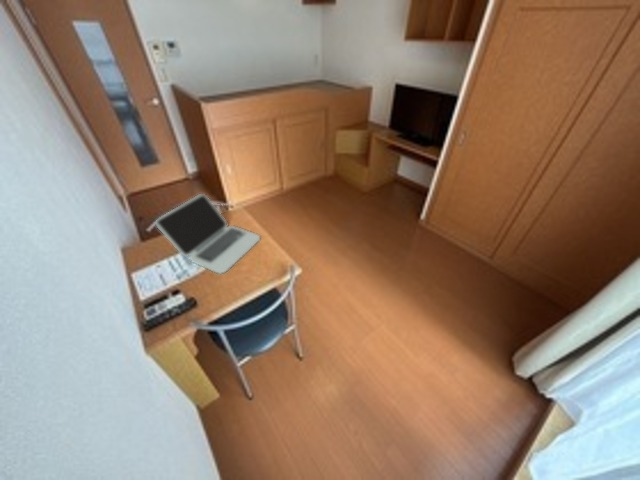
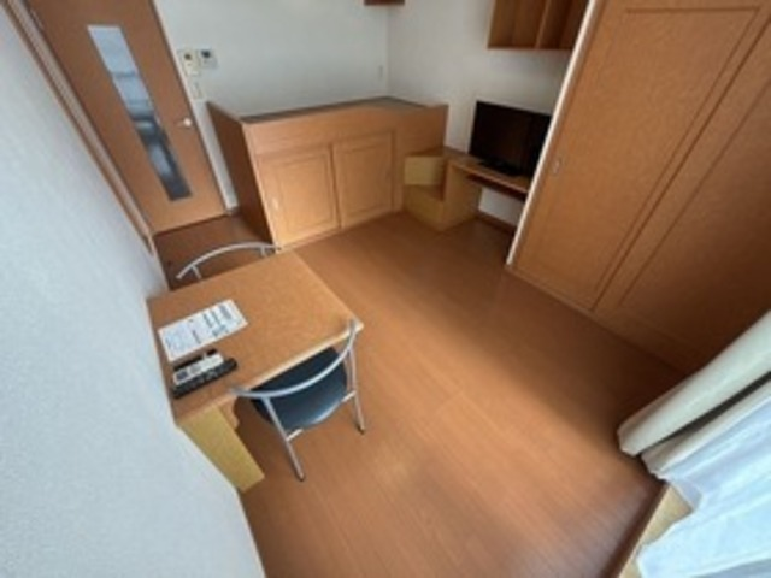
- laptop (211, 230)
